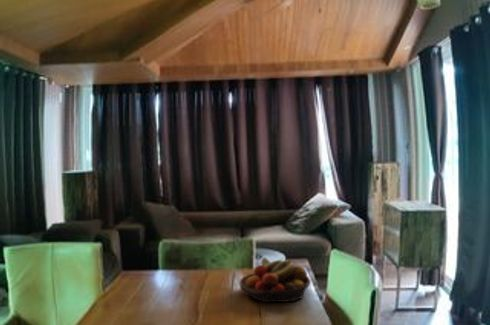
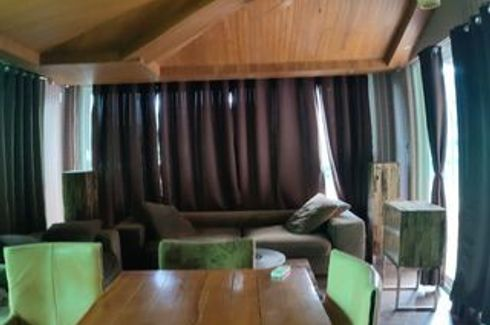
- fruit bowl (273, 277)
